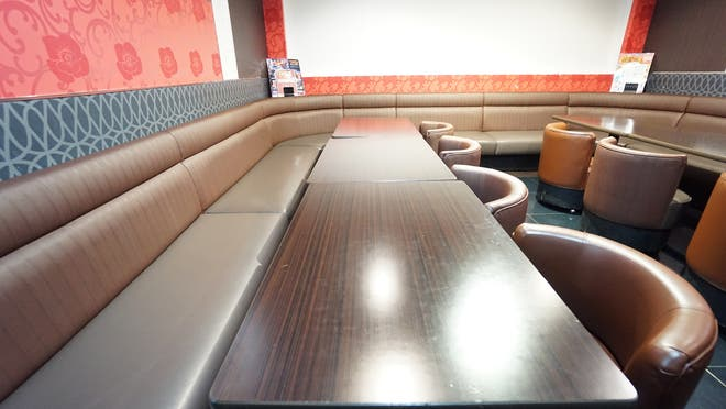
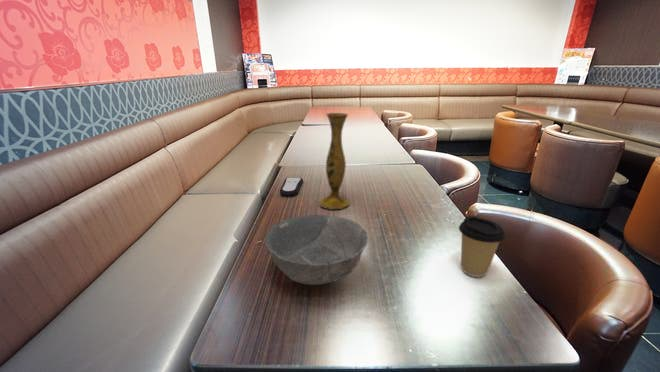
+ coffee cup (478, 247)
+ remote control (291, 185)
+ bowl (317, 253)
+ vase (334, 161)
